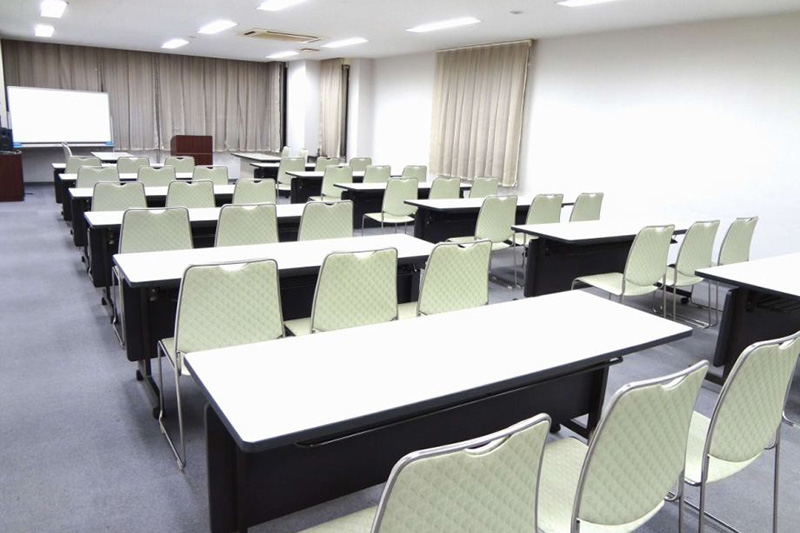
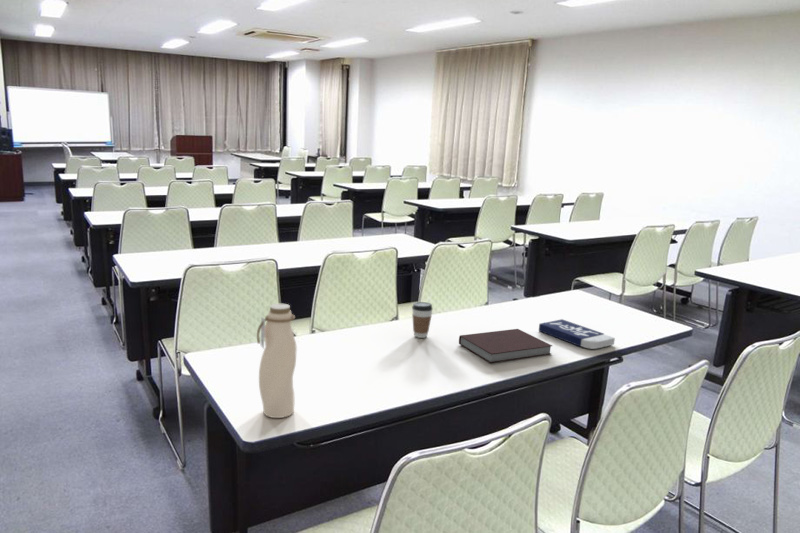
+ notebook (504, 344)
+ water bottle (277, 360)
+ book (575, 334)
+ coffee cup (421, 319)
